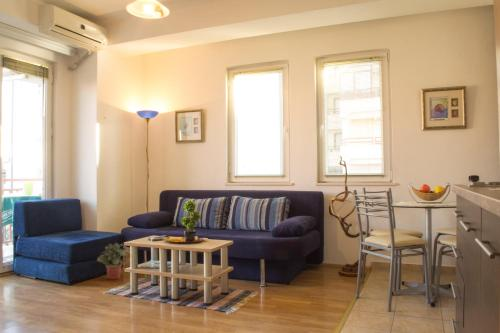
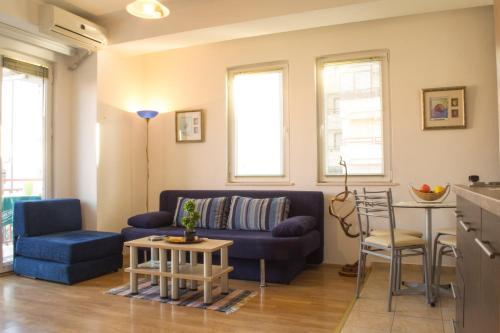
- potted plant (114, 260)
